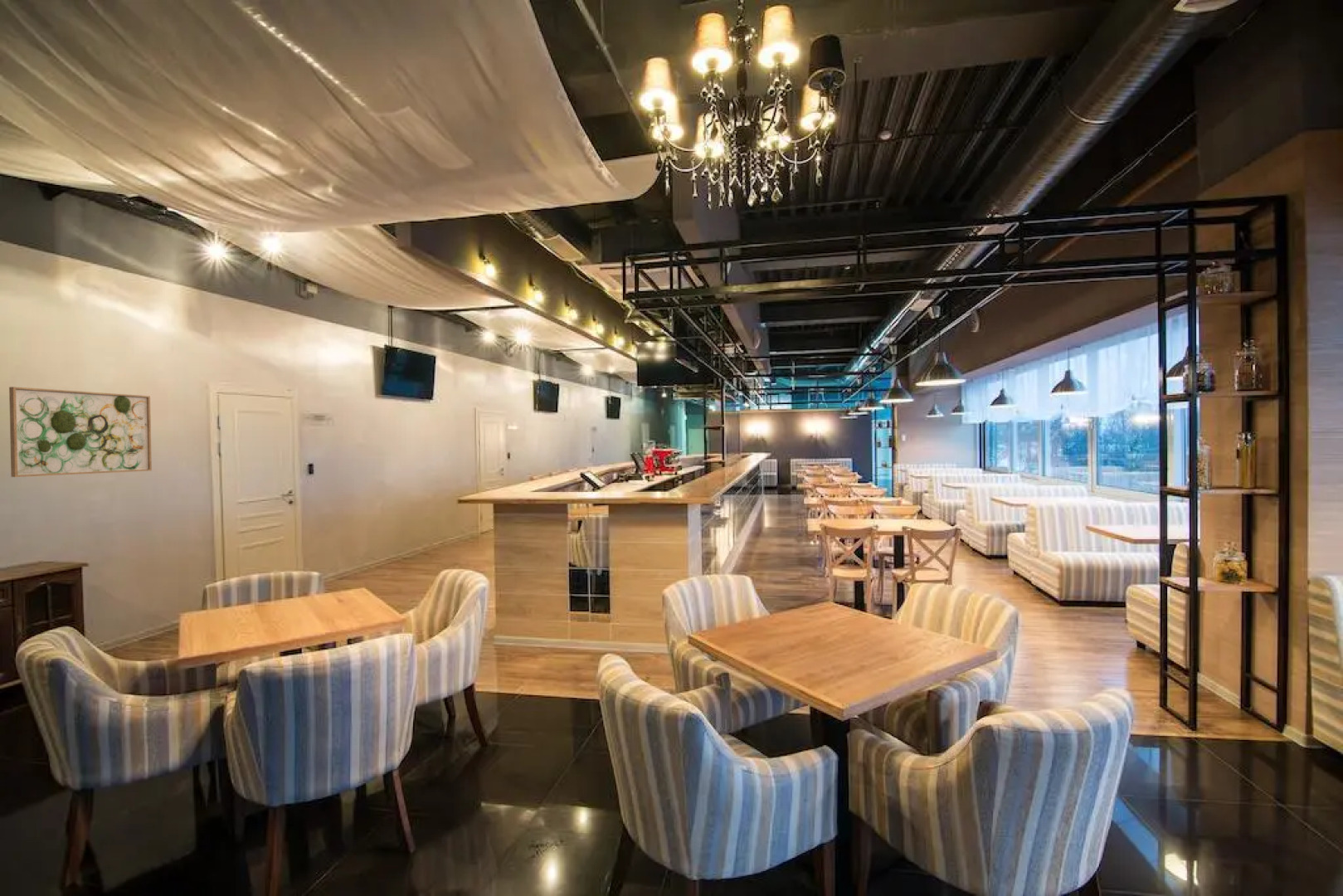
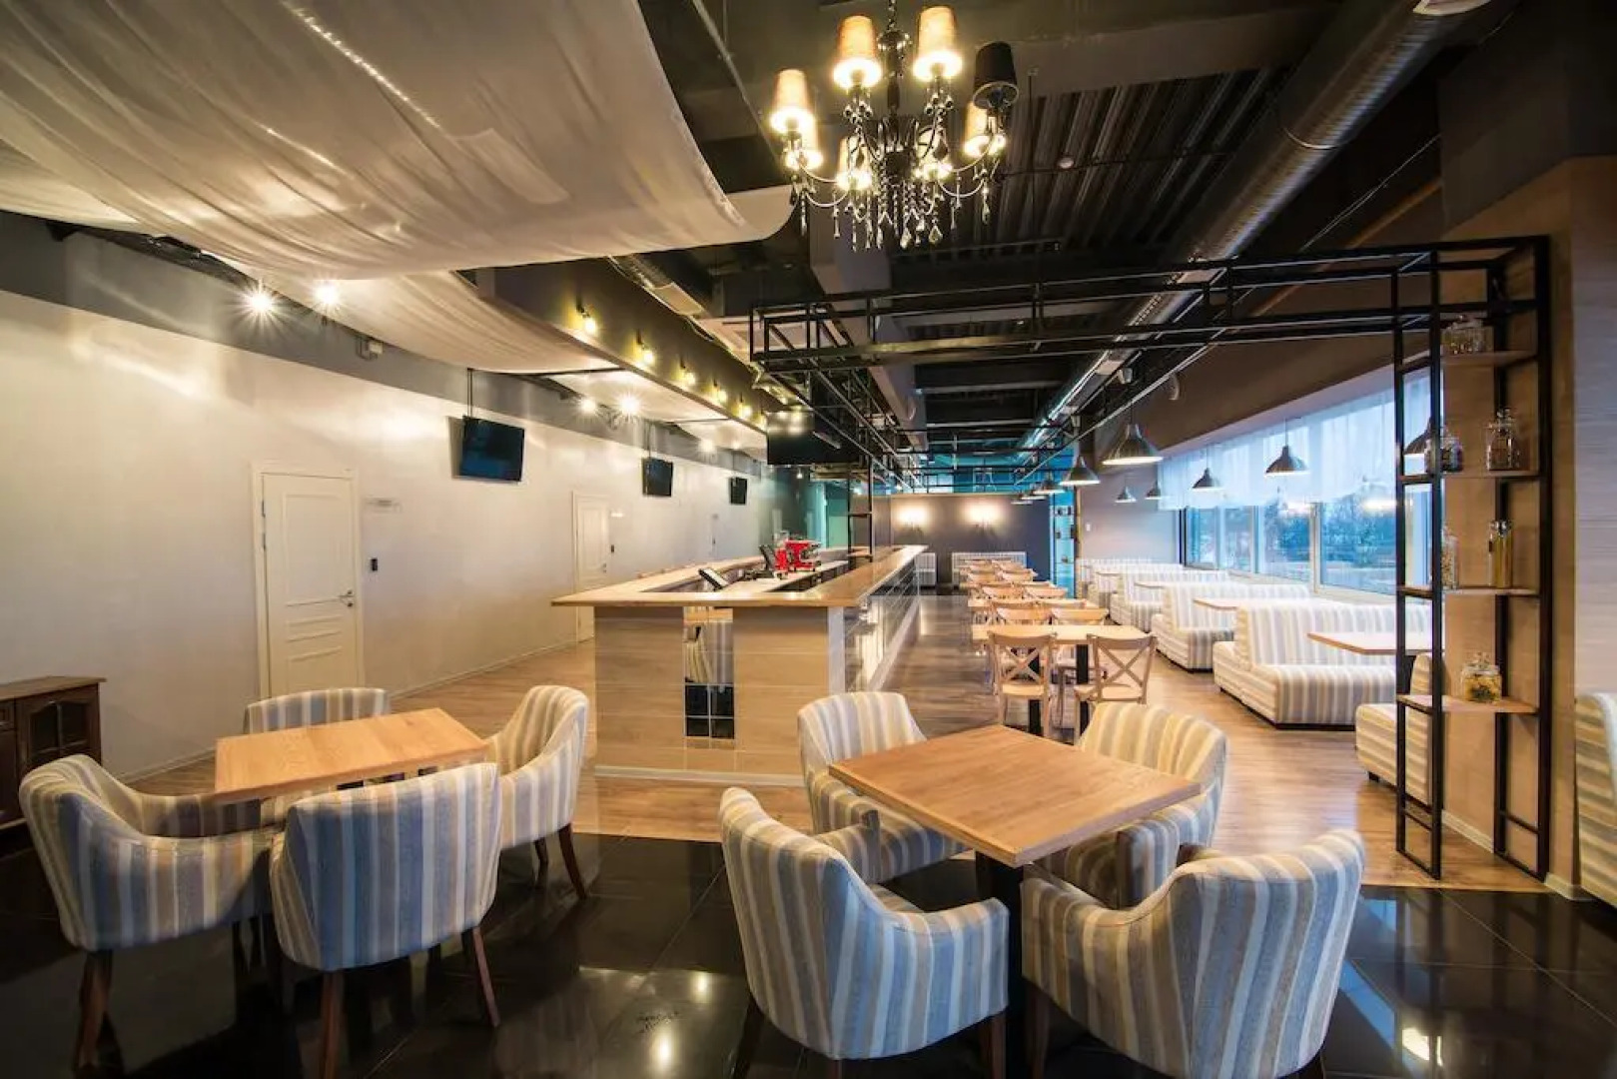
- wall art (88, 432)
